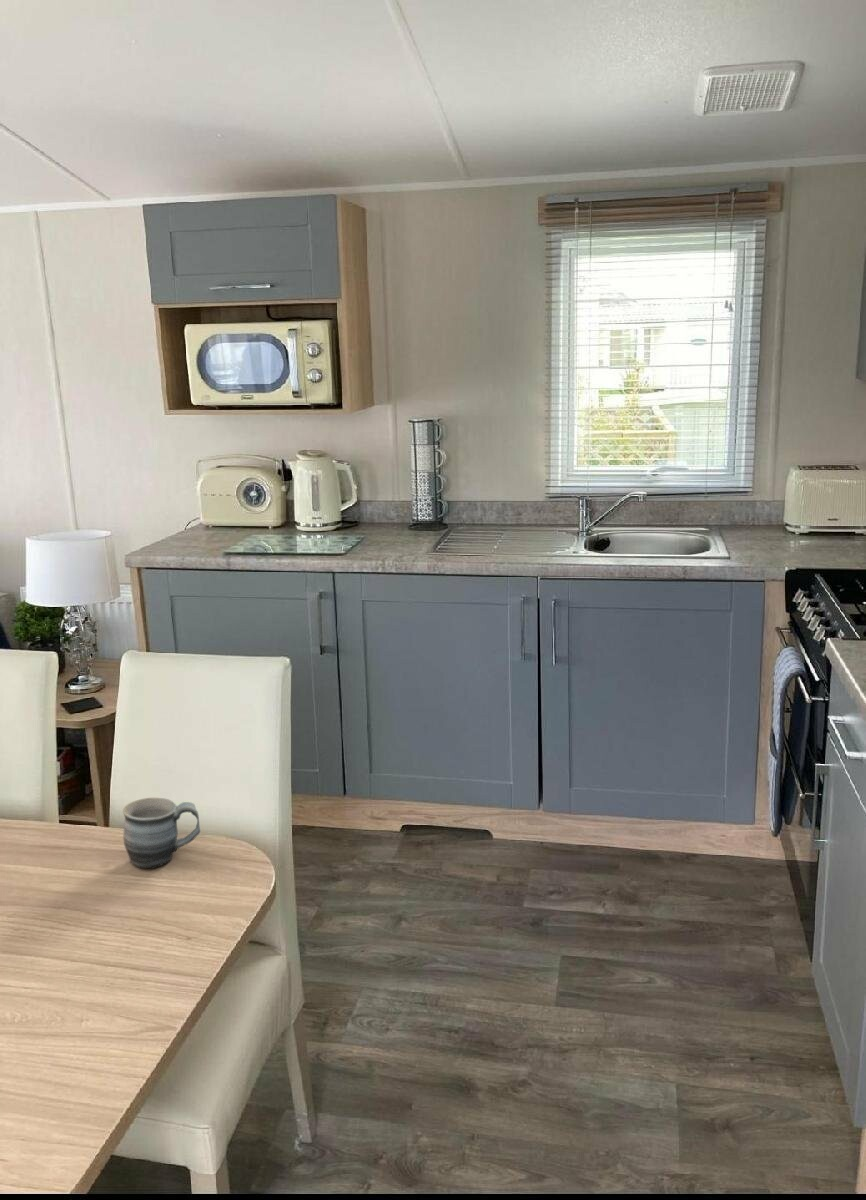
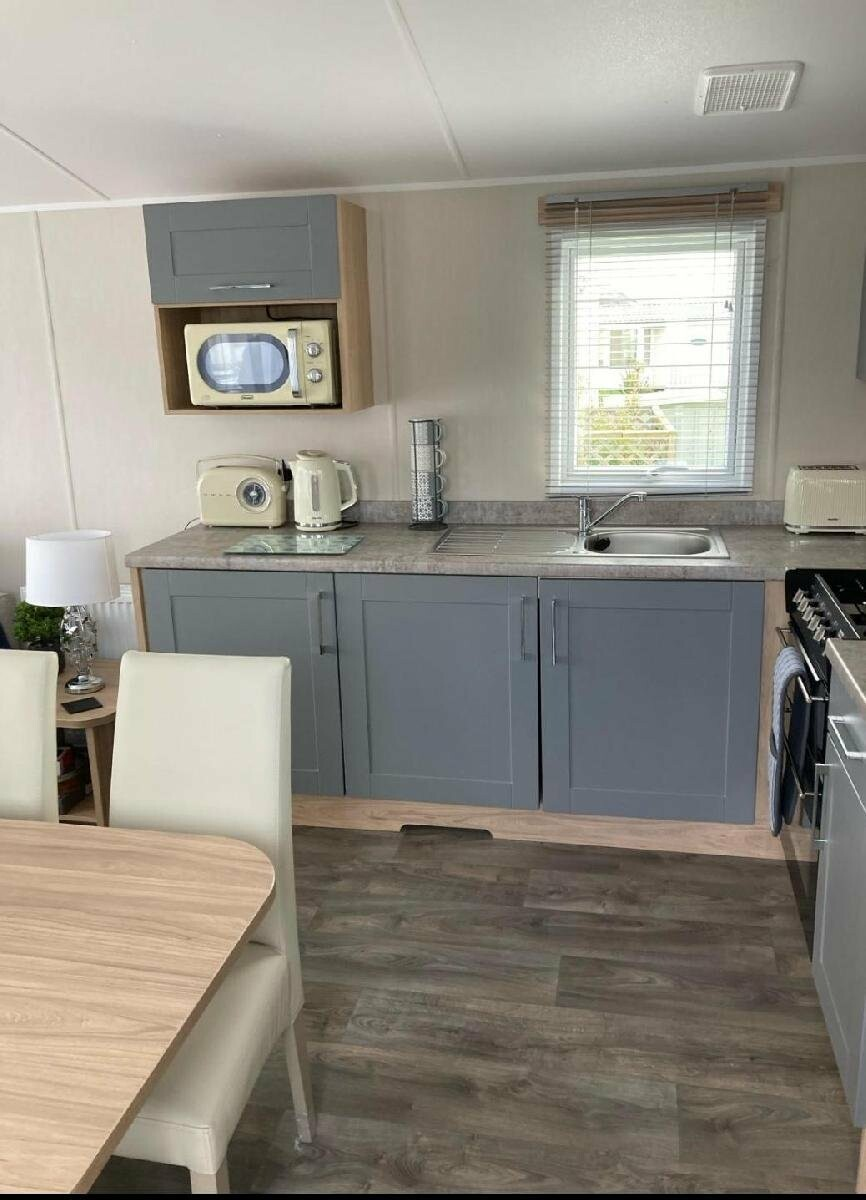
- mug (161, 831)
